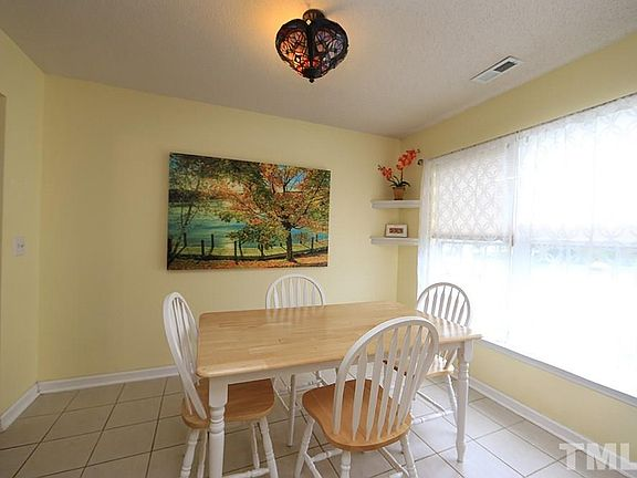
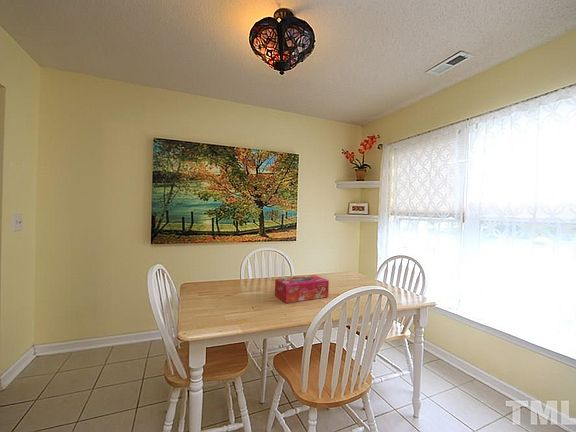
+ tissue box (301, 287)
